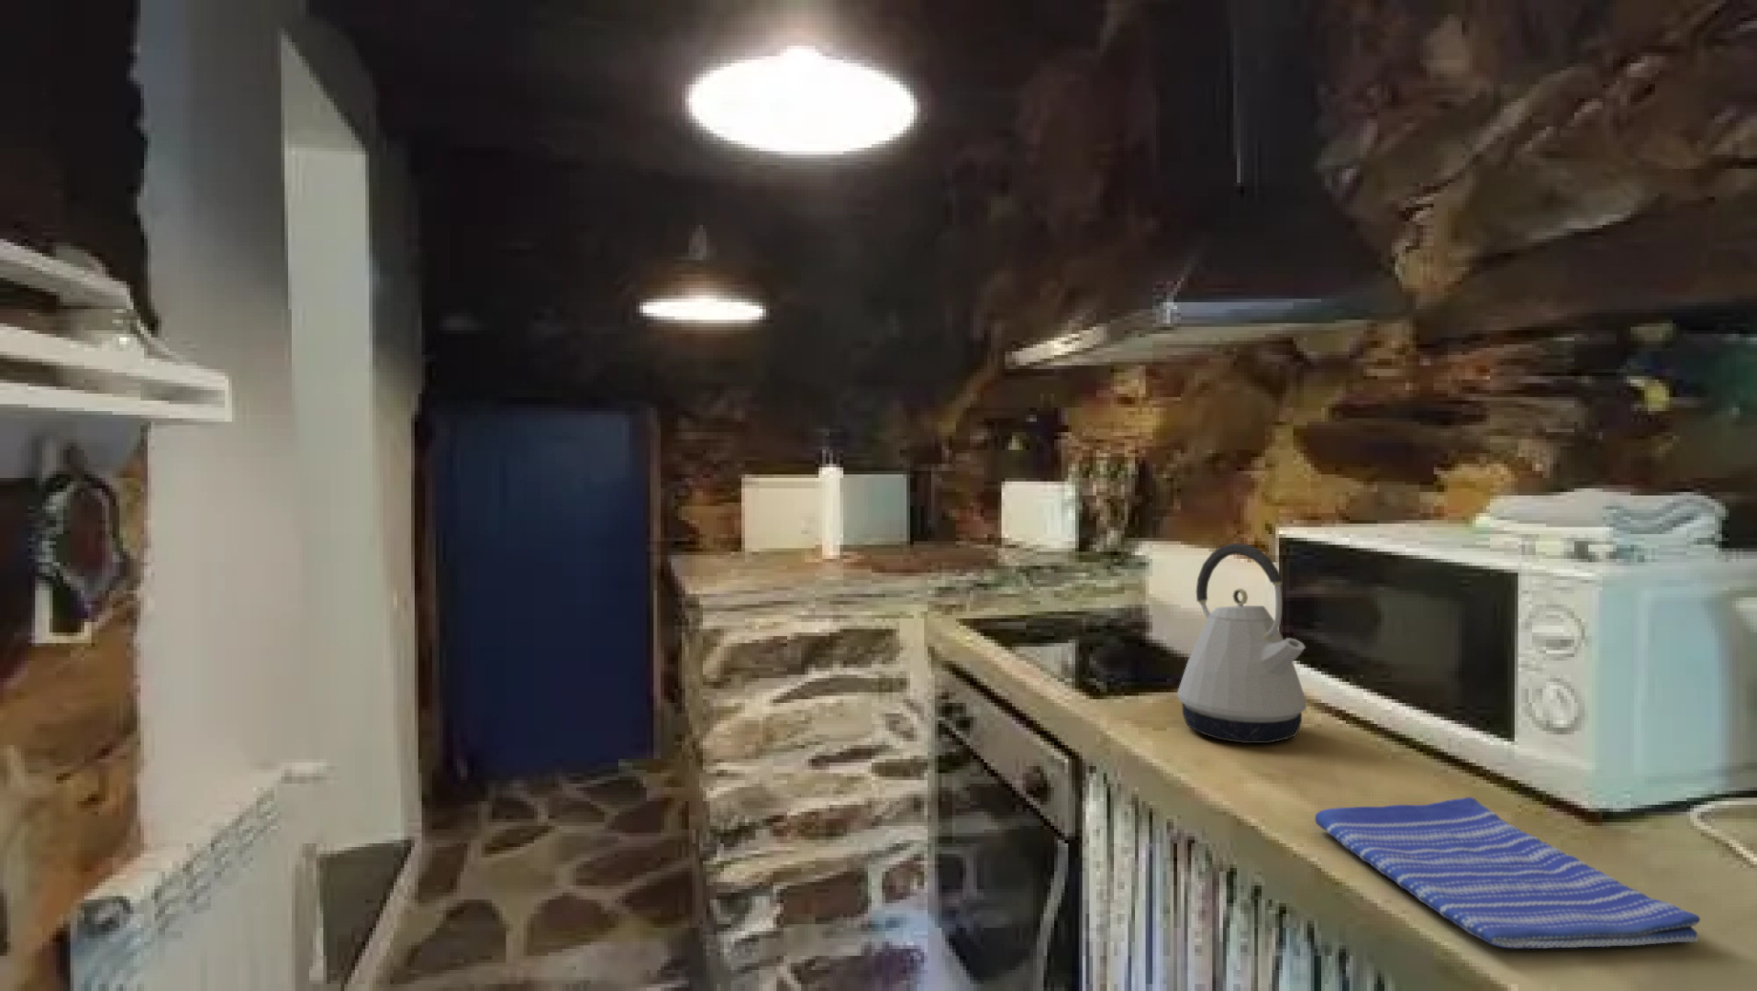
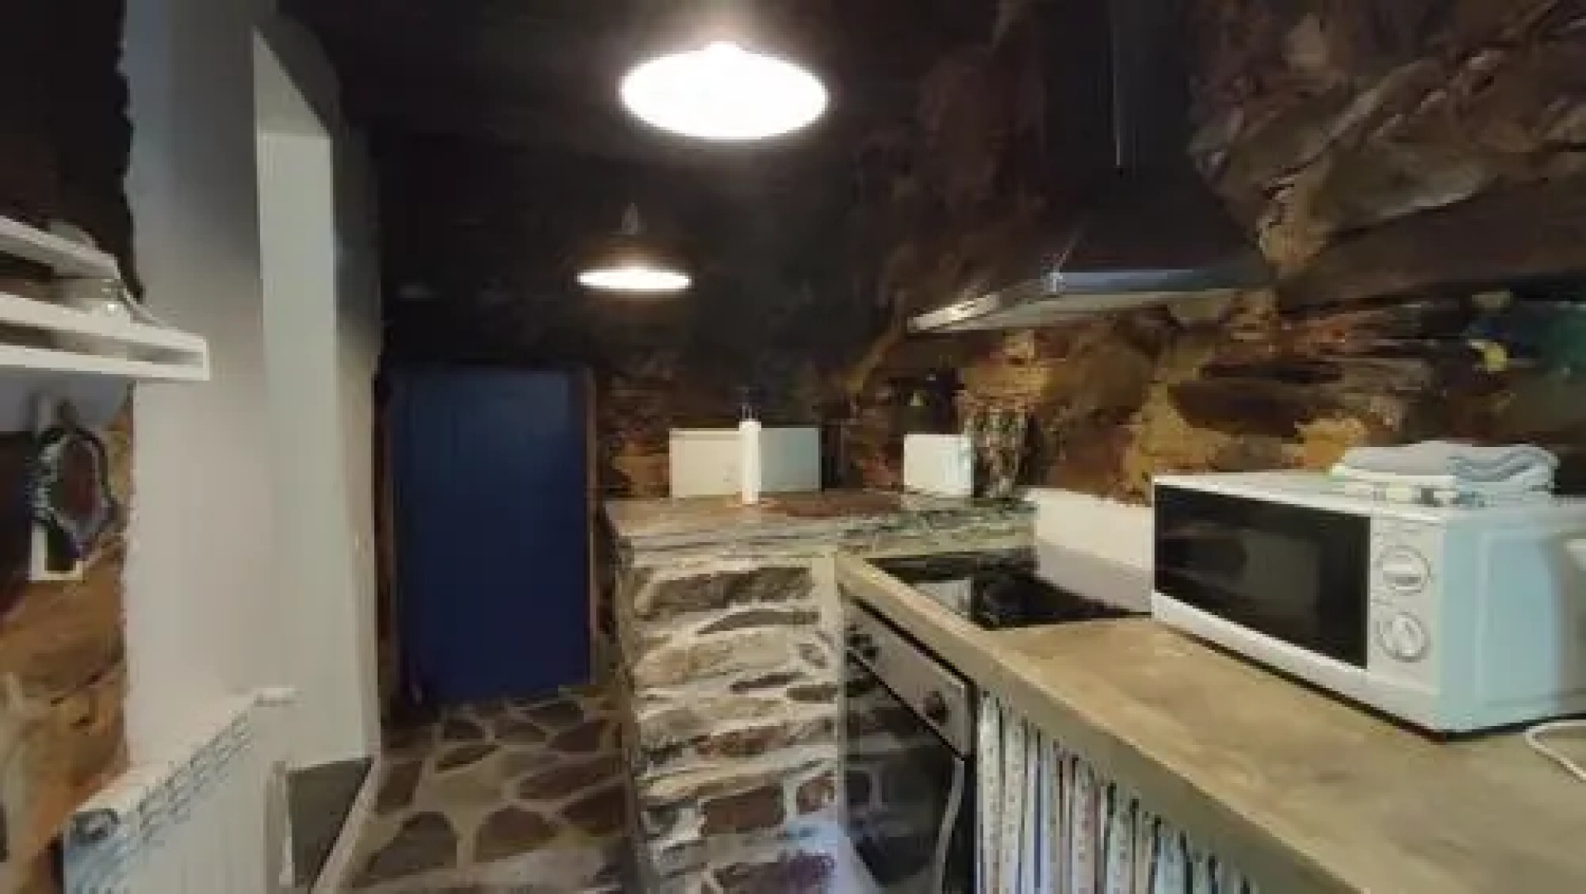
- dish towel (1479, 862)
- kettle (1243, 637)
